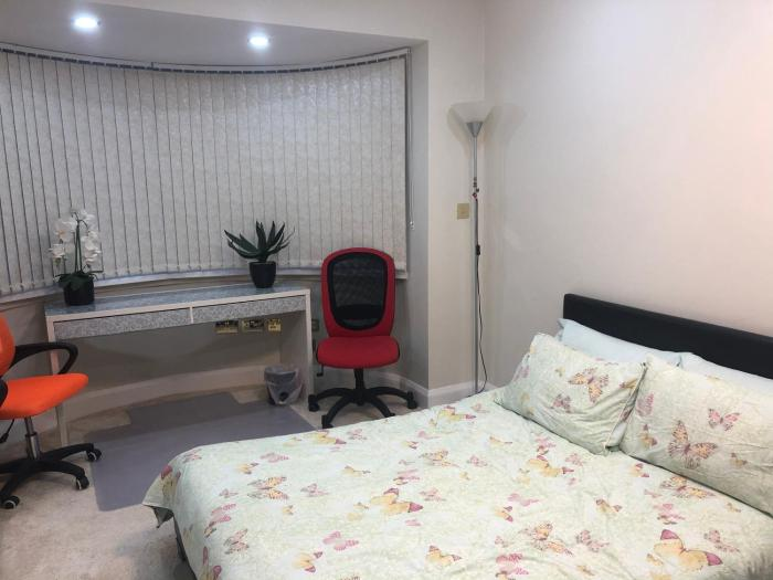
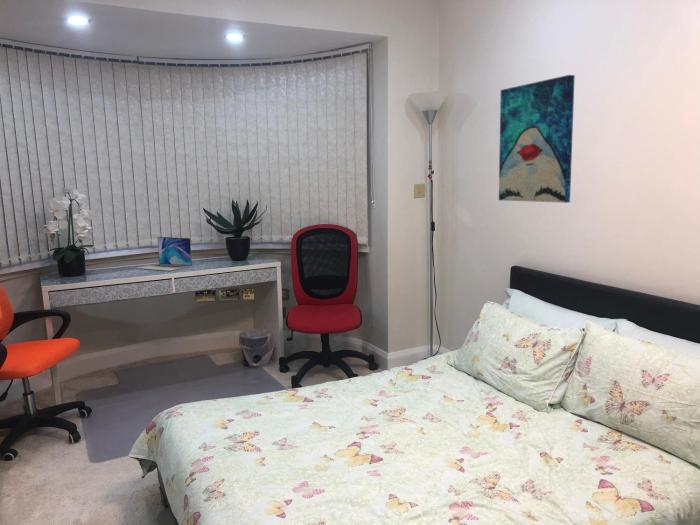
+ wall art (533, 143)
+ laptop (163, 253)
